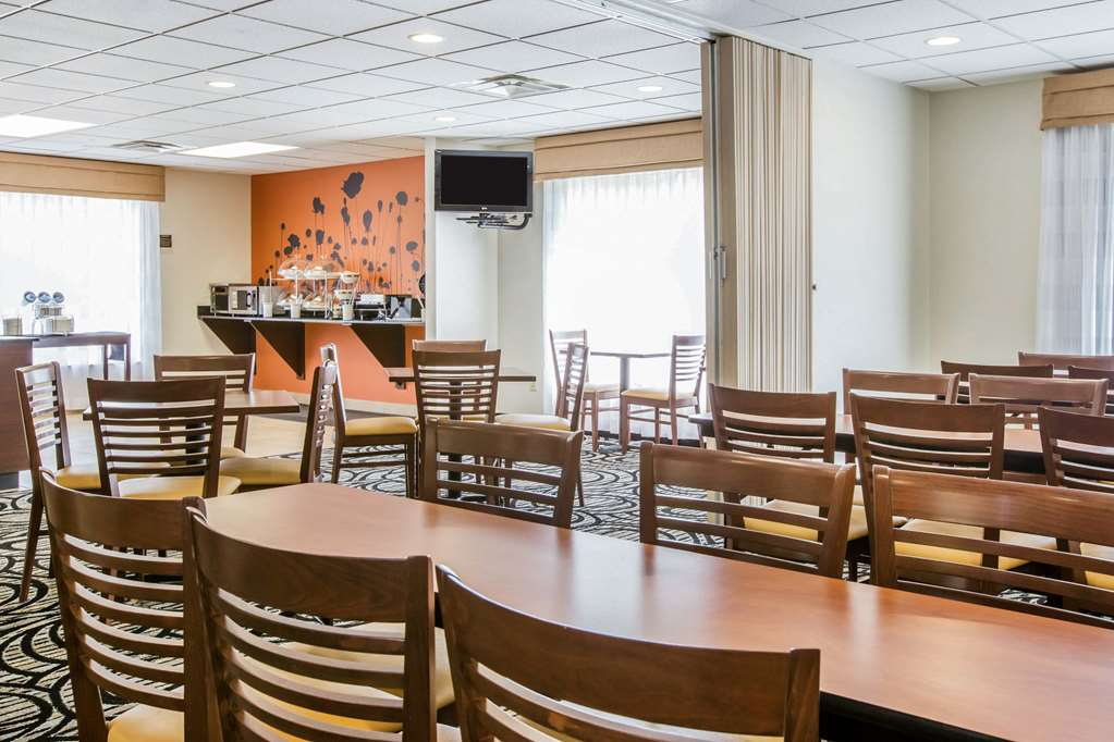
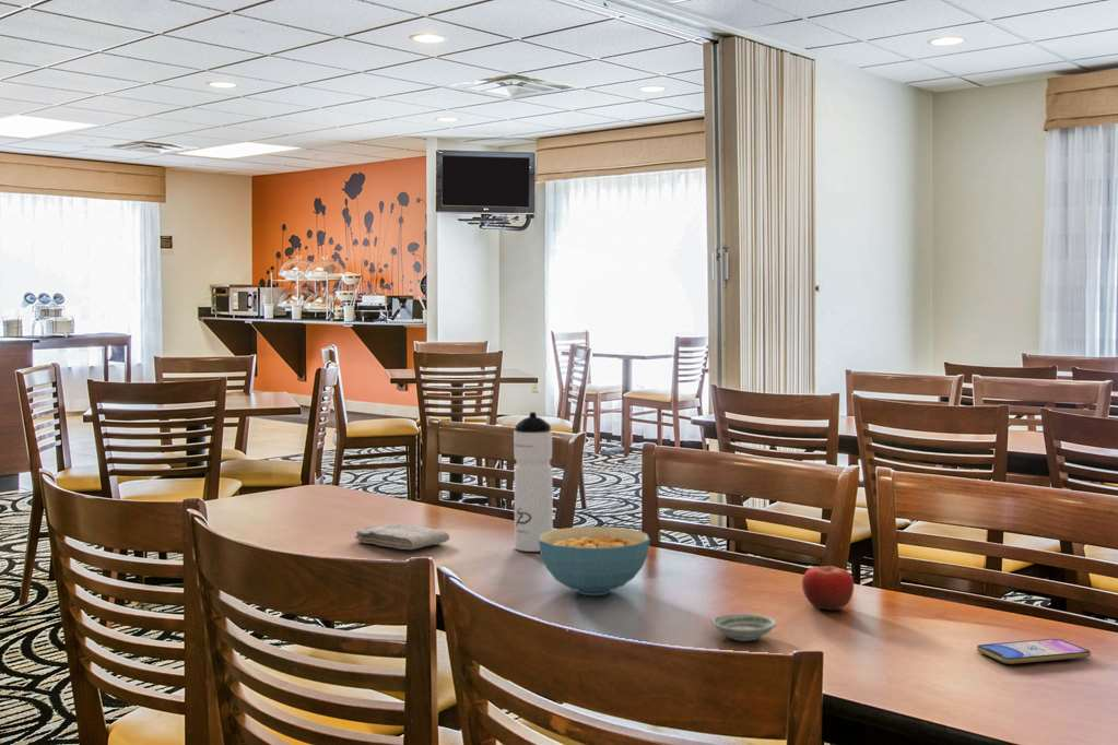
+ saucer (743, 628)
+ washcloth (401, 534)
+ smartphone (1033, 650)
+ cereal bowl (593, 564)
+ fruit (827, 583)
+ water bottle (533, 480)
